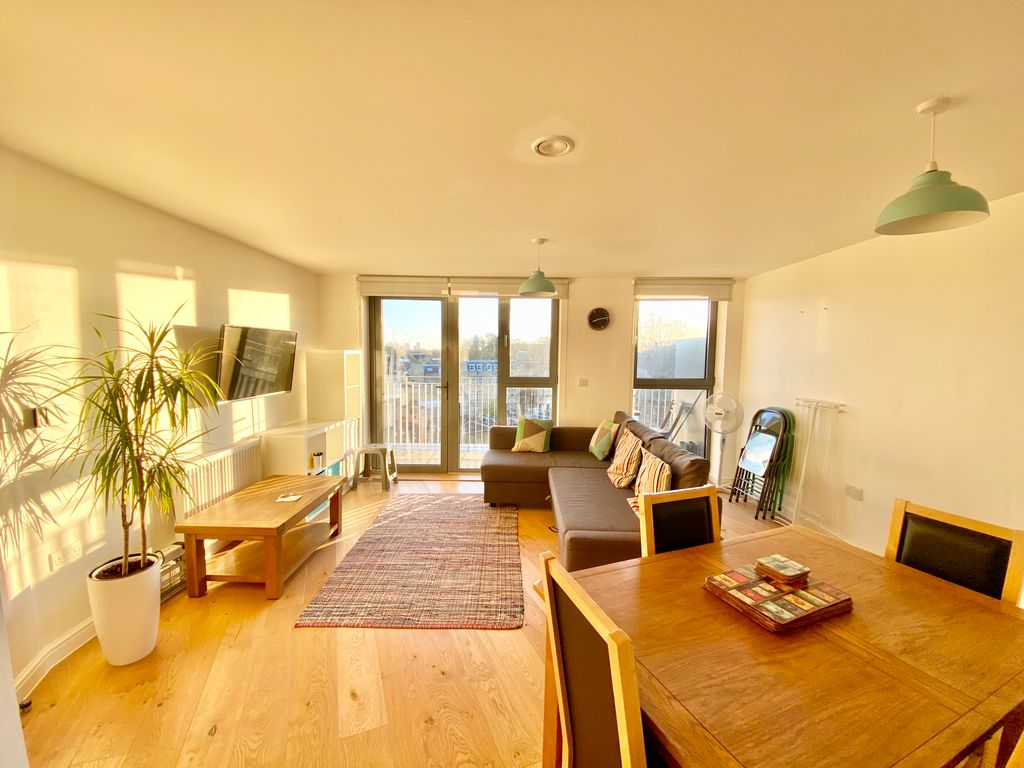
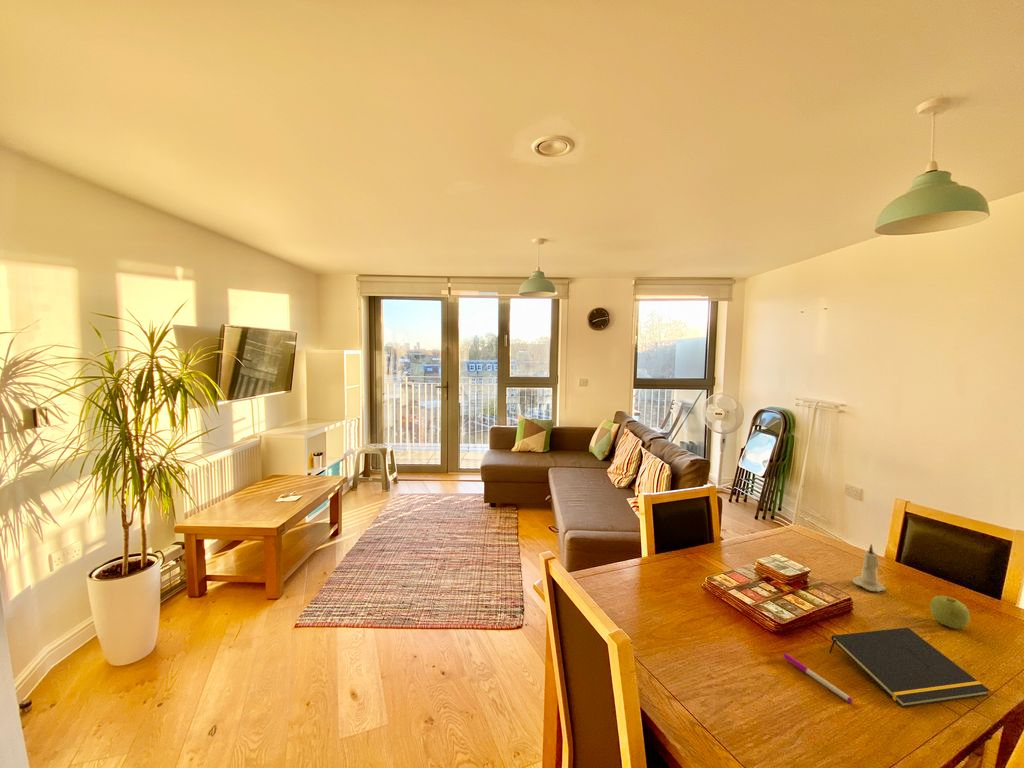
+ fruit (949, 610)
+ candle (870, 564)
+ pen (815, 676)
+ notepad (905, 663)
